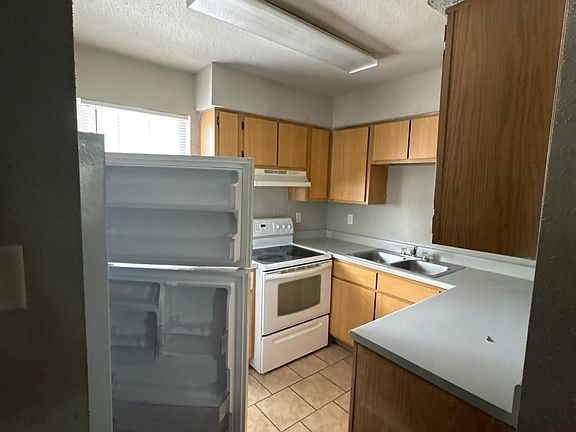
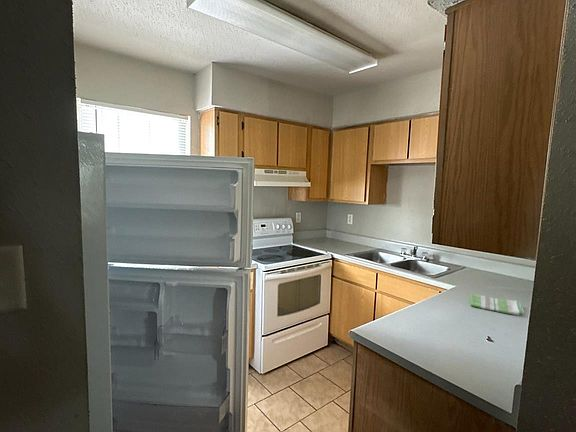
+ dish towel (495, 303)
